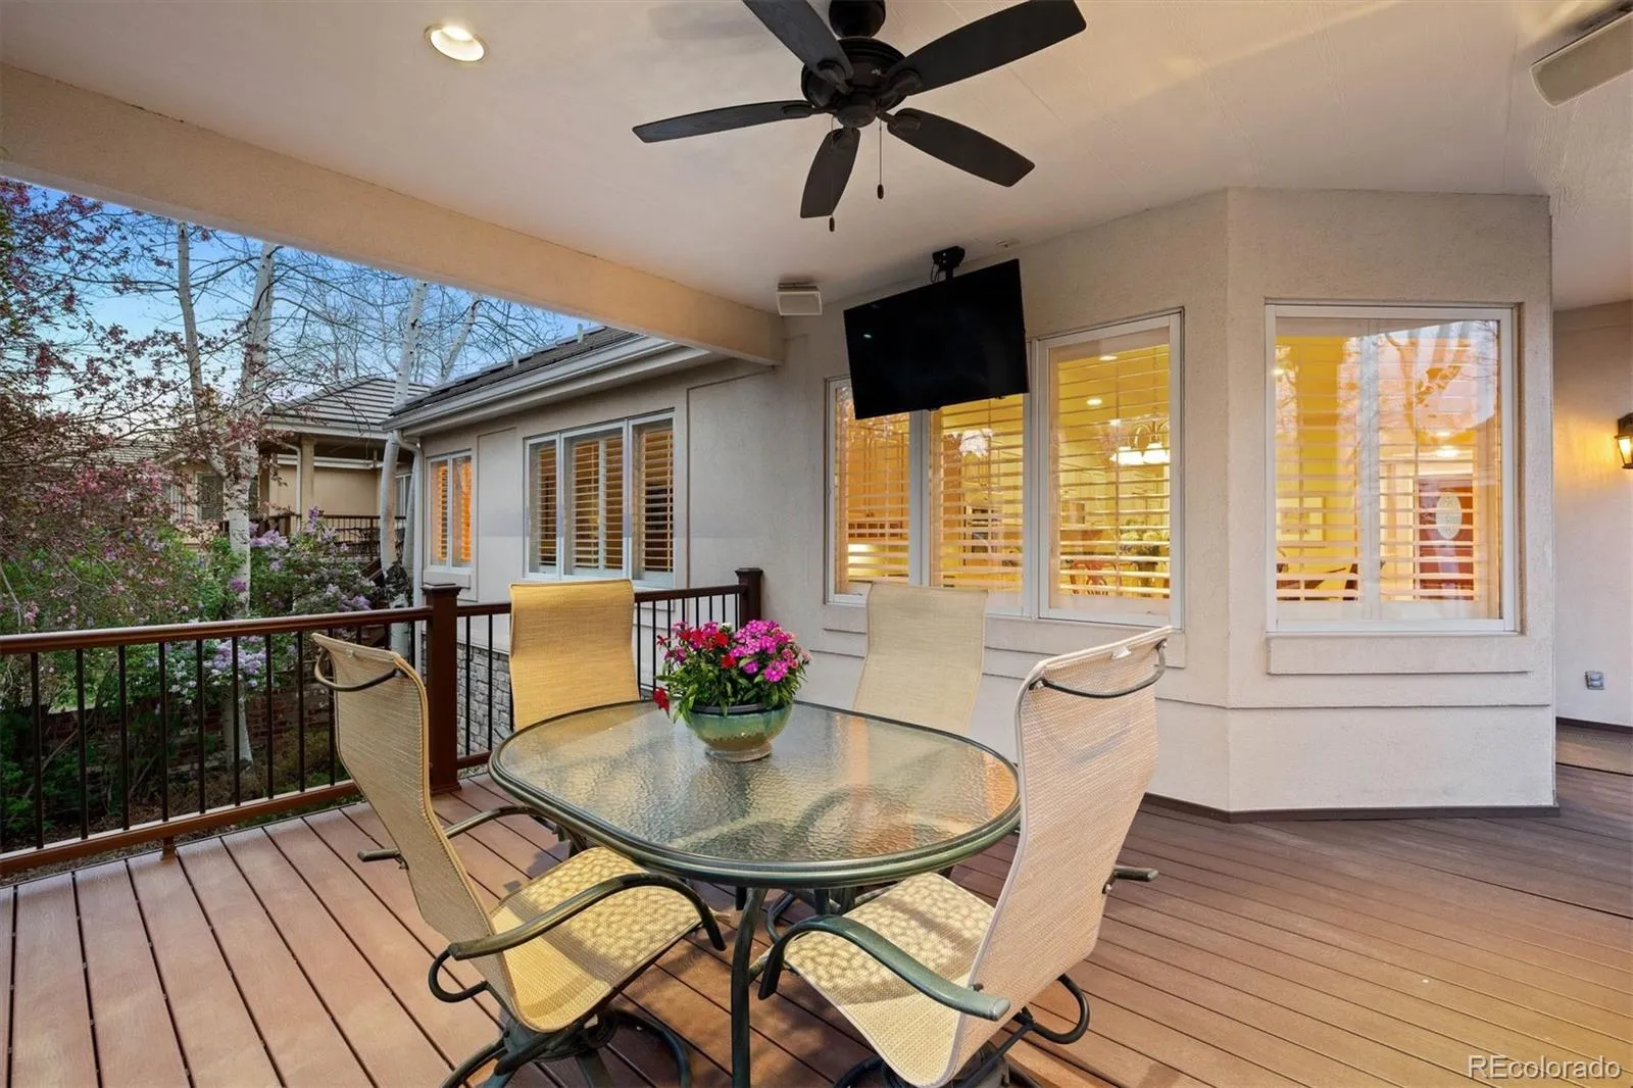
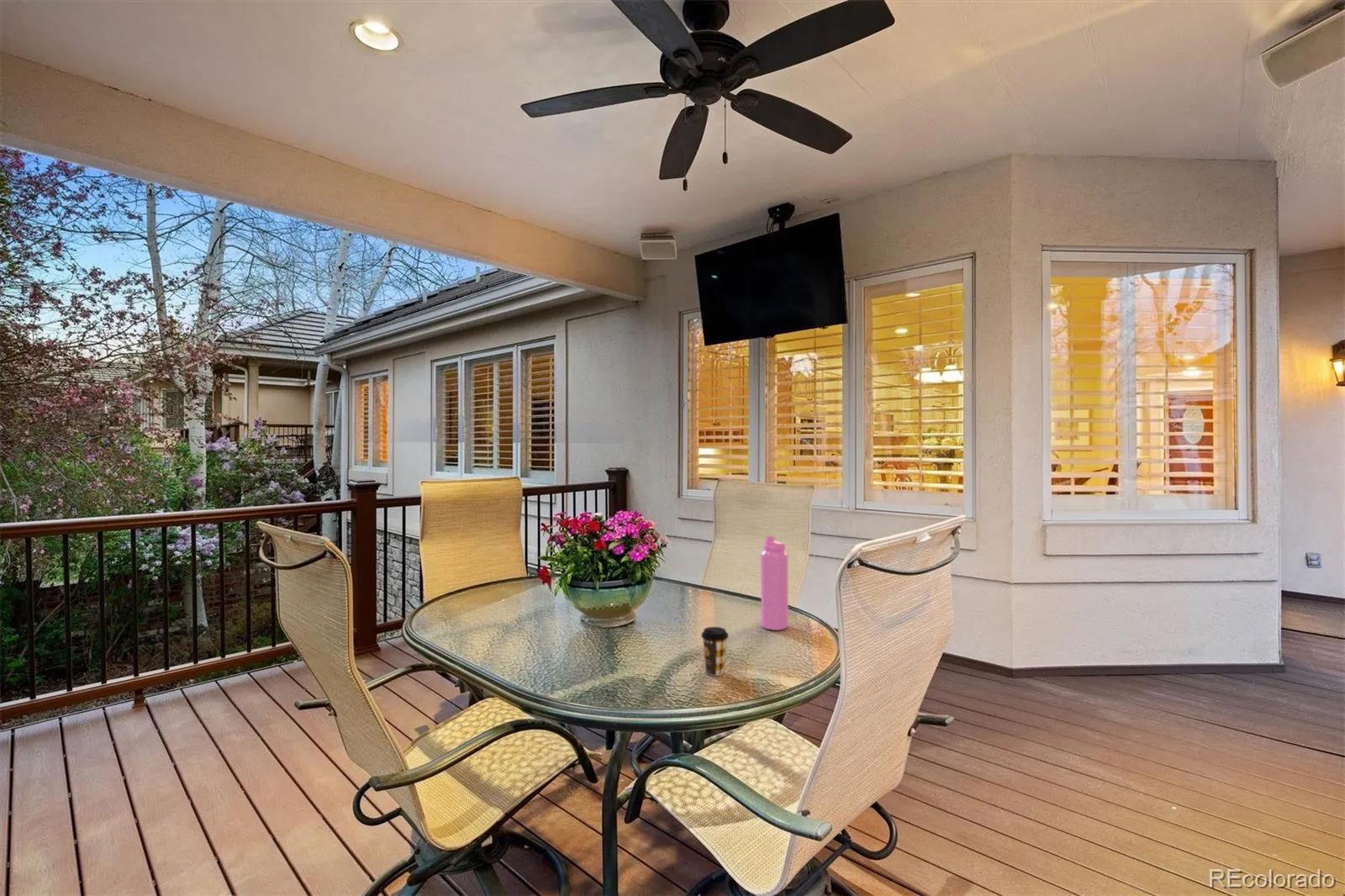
+ coffee cup (715, 651)
+ water bottle (774, 581)
